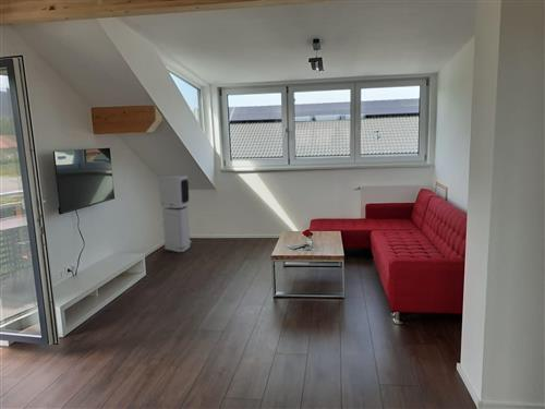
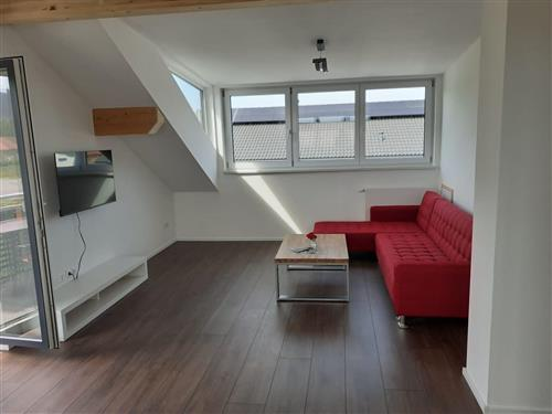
- air purifier (173, 213)
